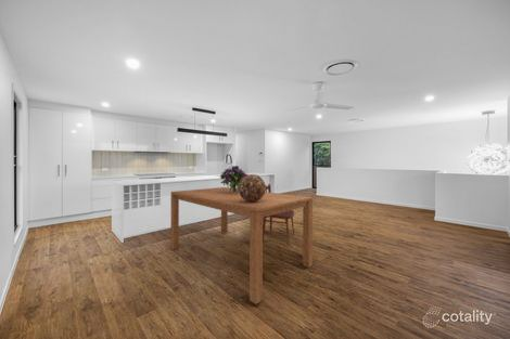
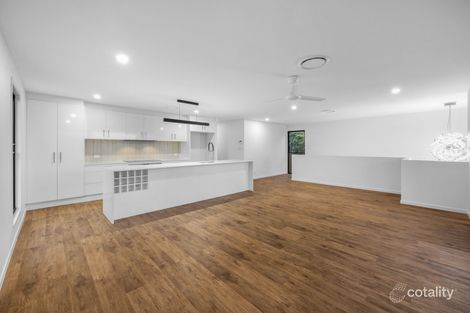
- dining chair (277, 213)
- bouquet (234, 179)
- decorative sphere (252, 187)
- dining table (227, 225)
